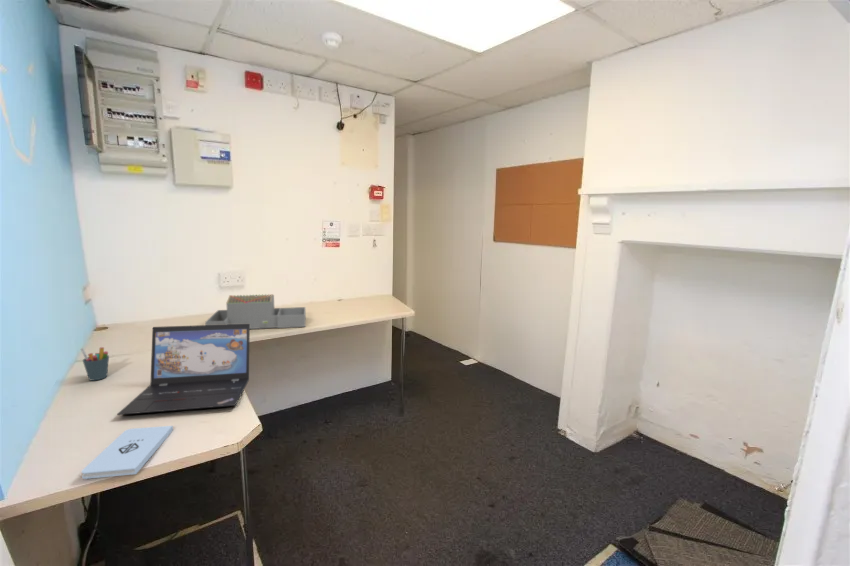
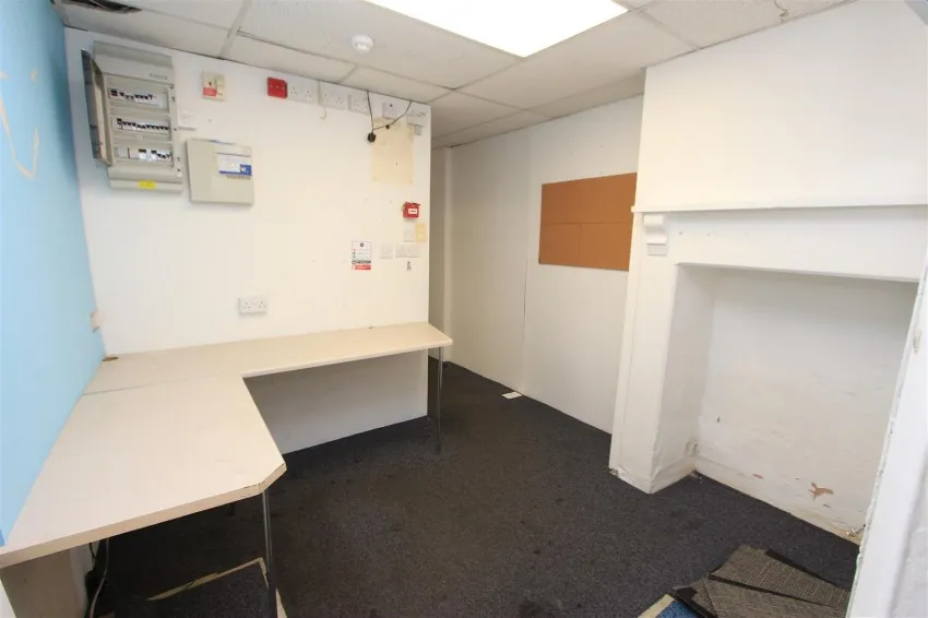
- pen holder (96, 362)
- architectural model (259, 310)
- notepad (131, 449)
- laptop (191, 364)
